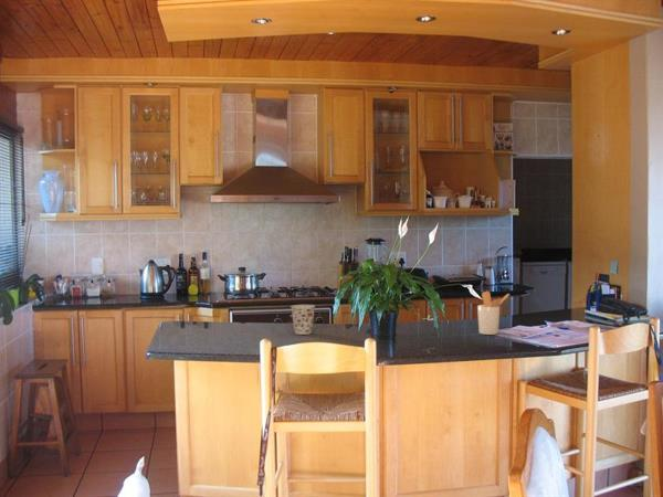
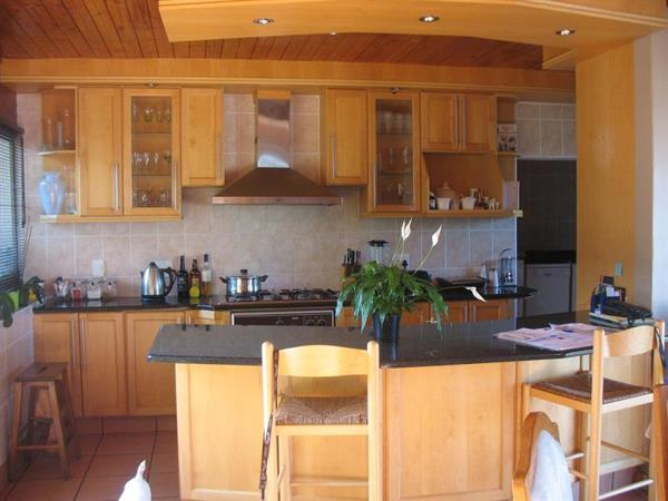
- utensil holder (494, 313)
- cup (303, 319)
